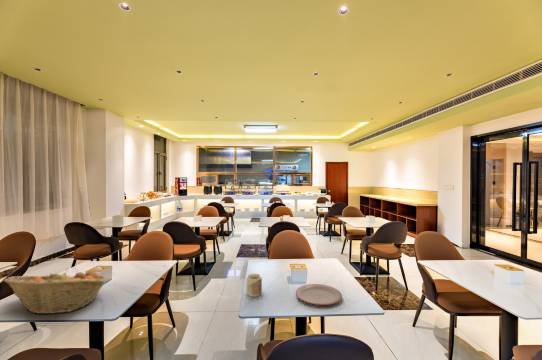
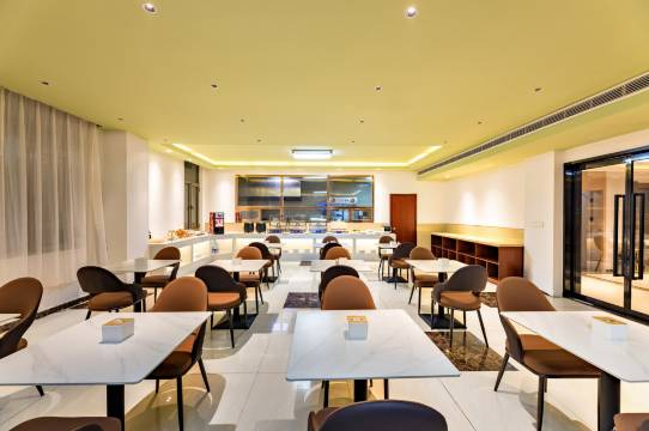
- mug (255, 284)
- plate (318, 295)
- fruit basket (59, 285)
